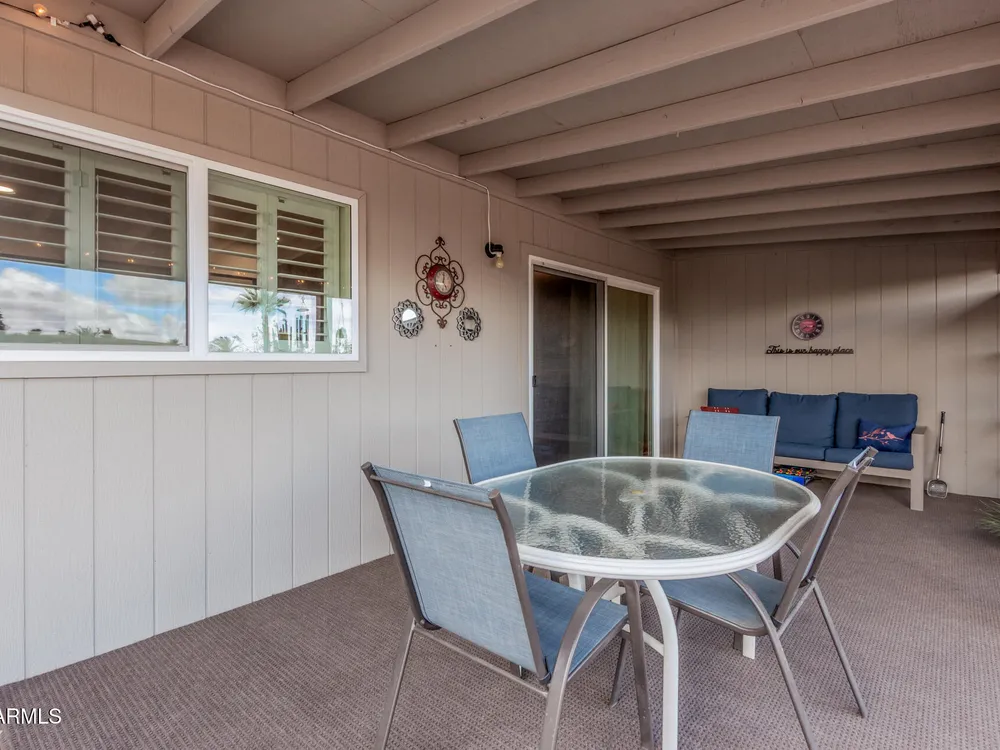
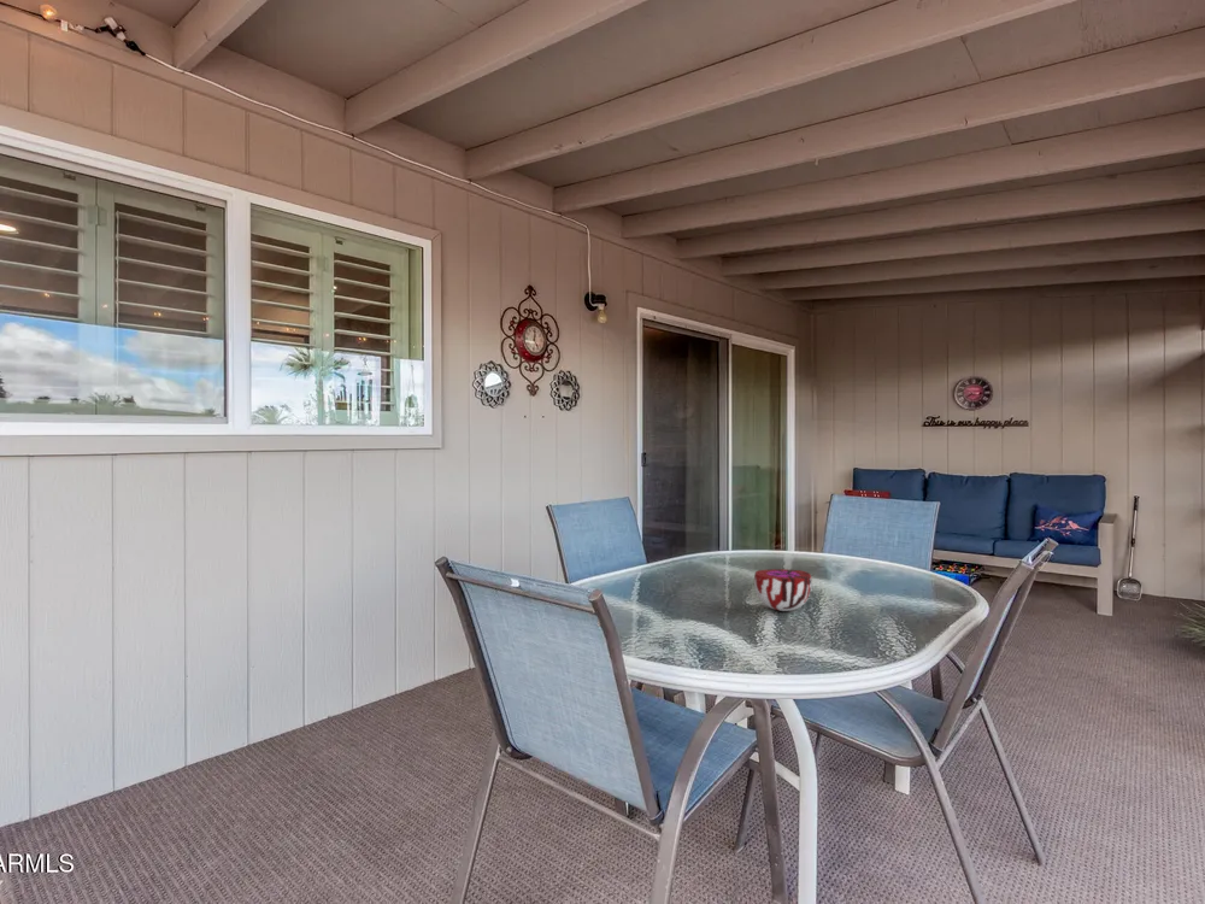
+ decorative bowl (782, 591)
